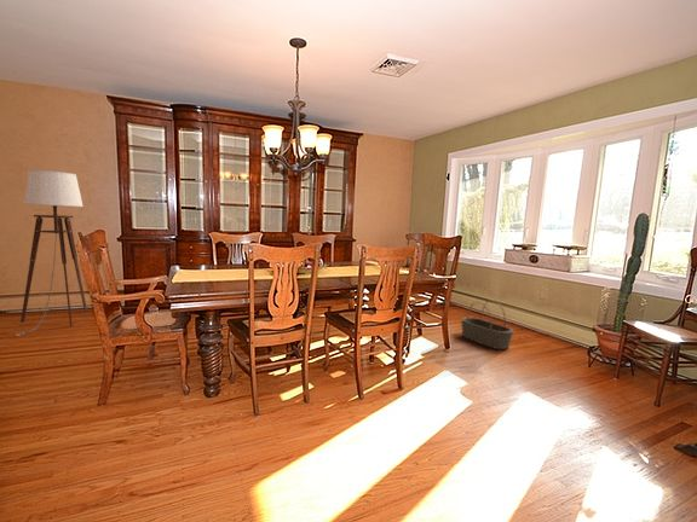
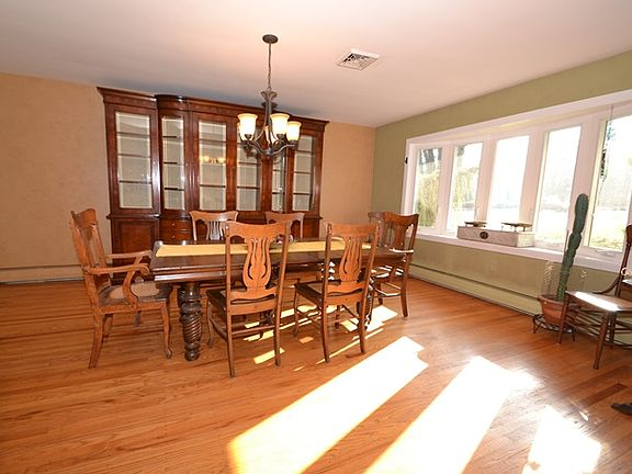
- basket (486, 321)
- floor lamp (54, 249)
